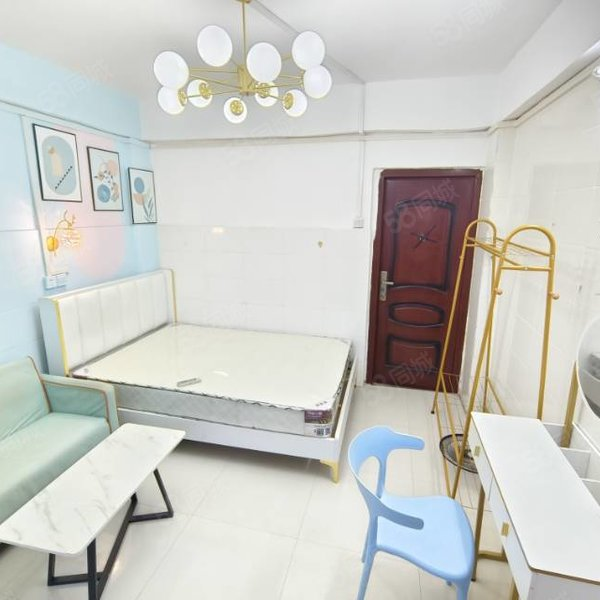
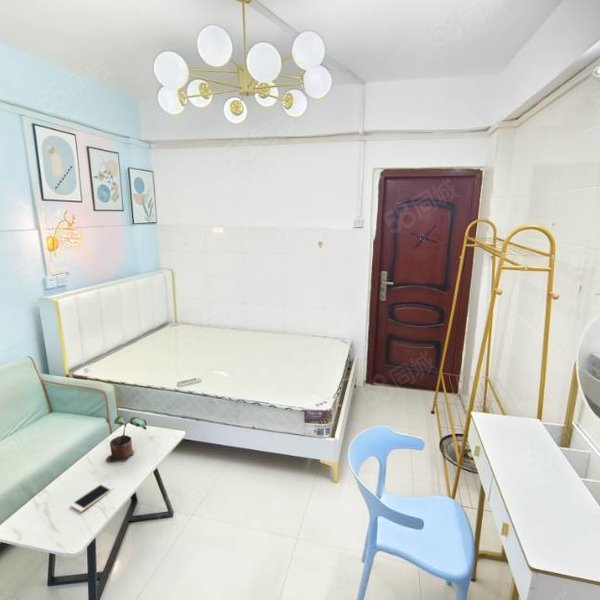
+ cell phone (93, 496)
+ potted plant (125, 435)
